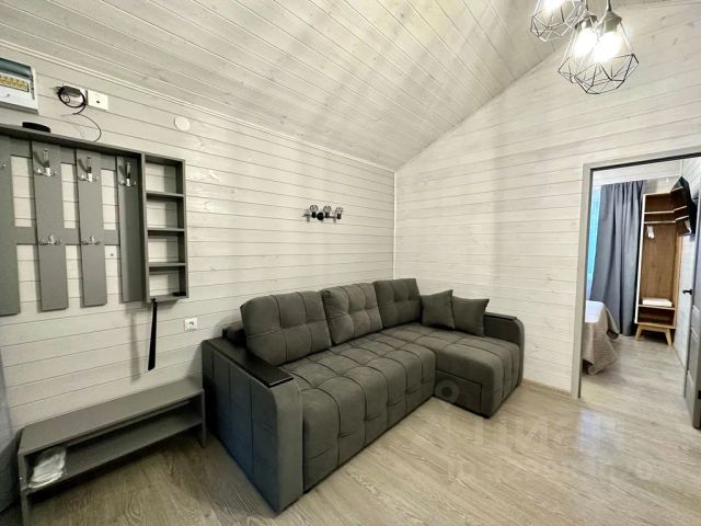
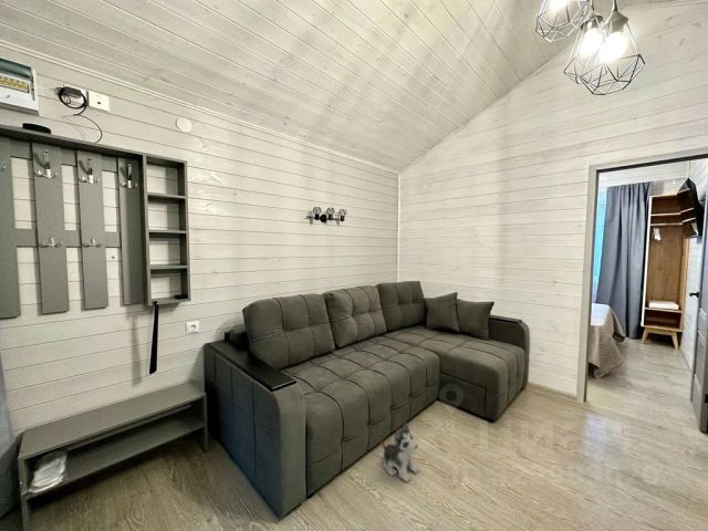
+ plush toy (397, 444)
